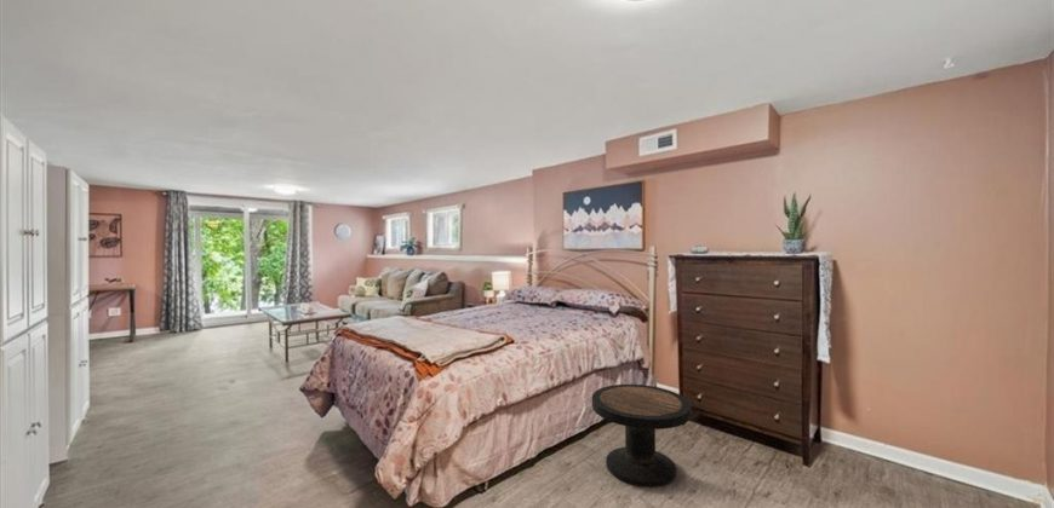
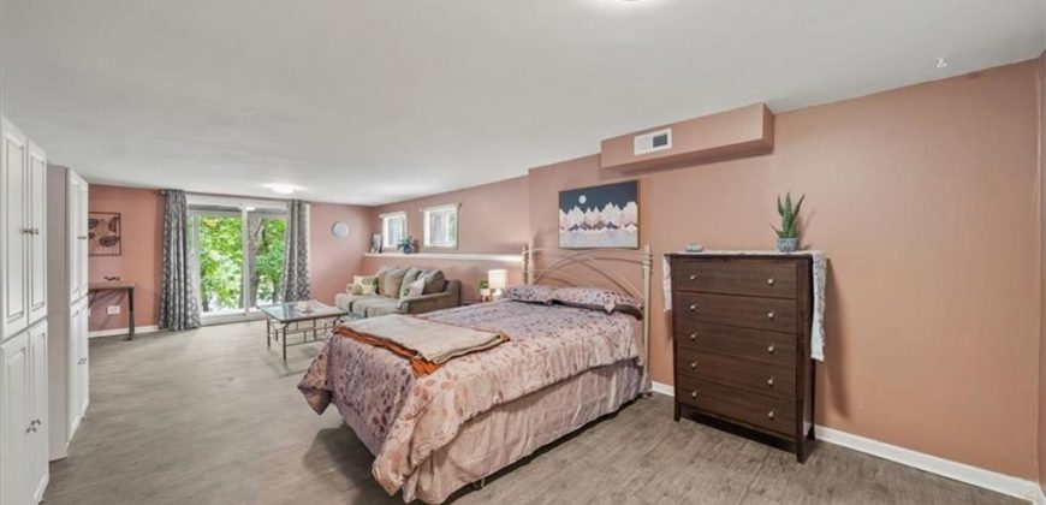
- side table (640, 433)
